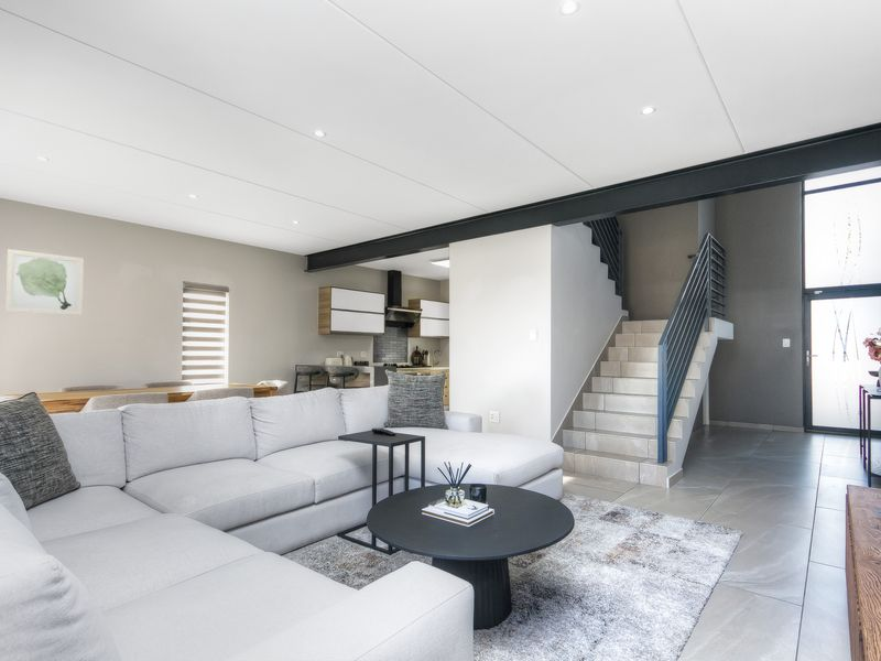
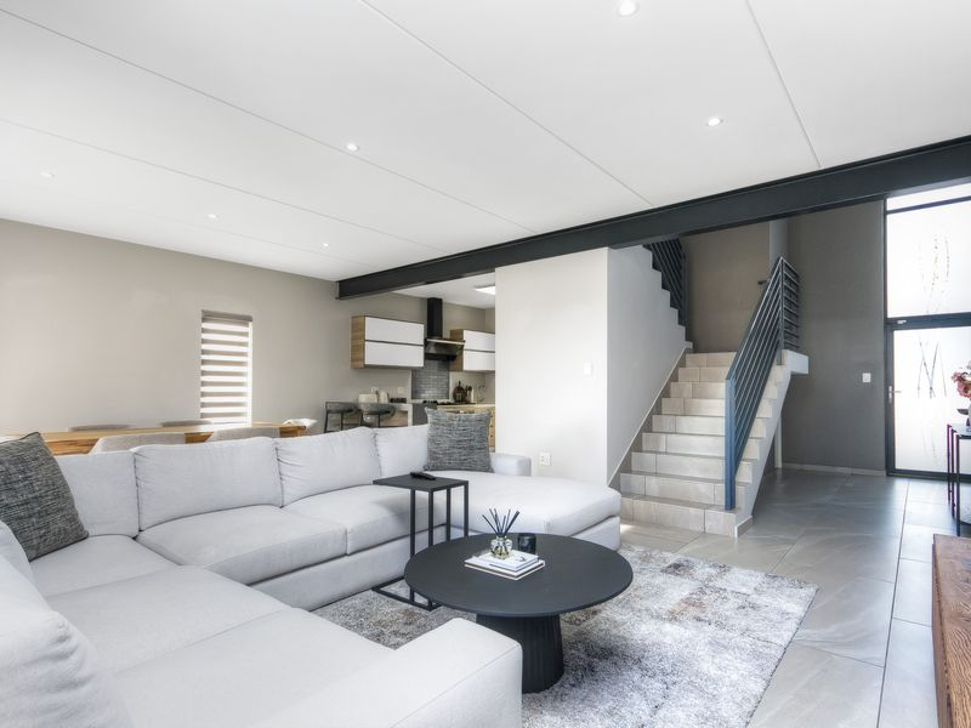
- wall art (46, 283)
